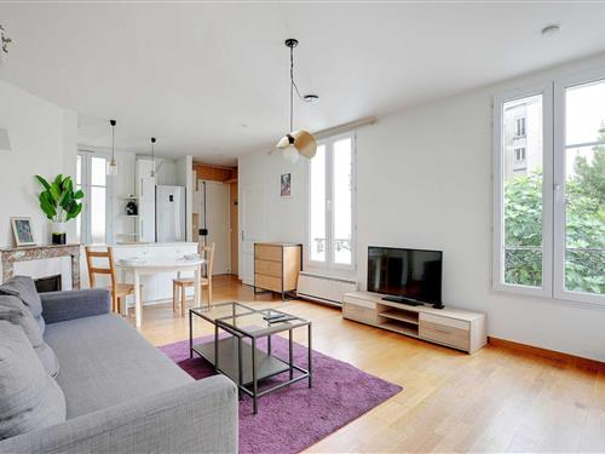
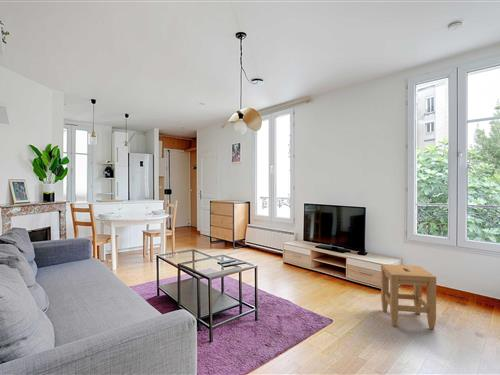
+ stool (406, 294)
